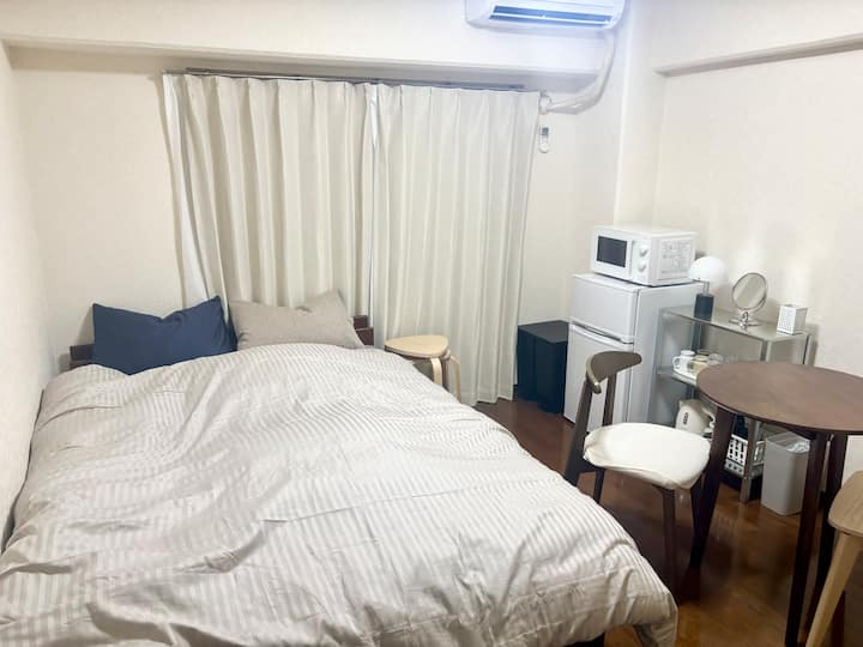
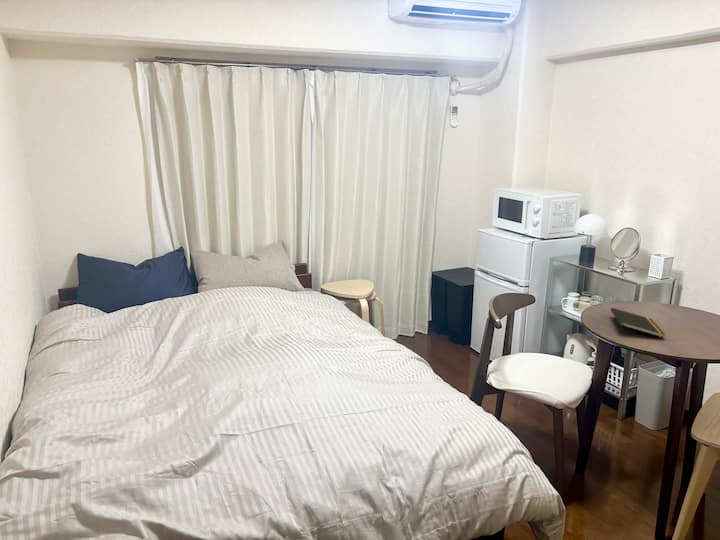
+ notepad (636, 321)
